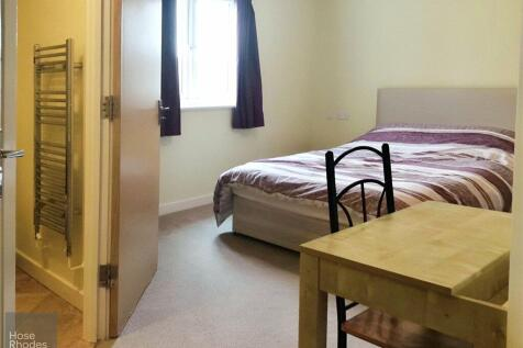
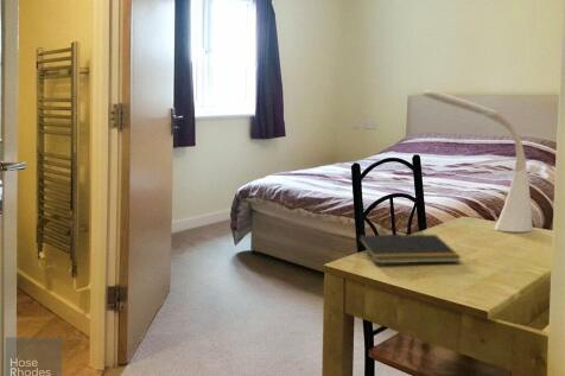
+ notepad (407, 248)
+ desk lamp (514, 168)
